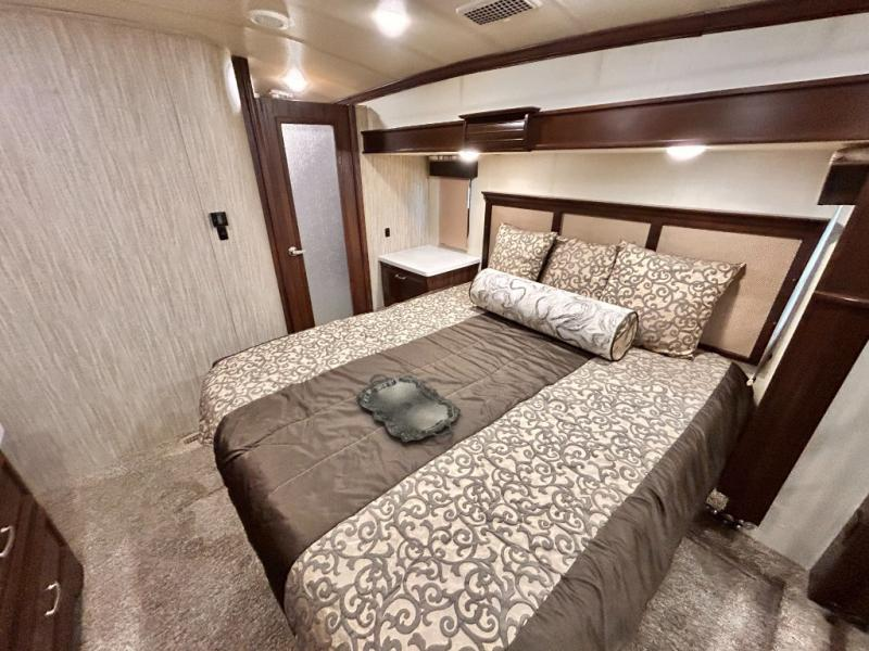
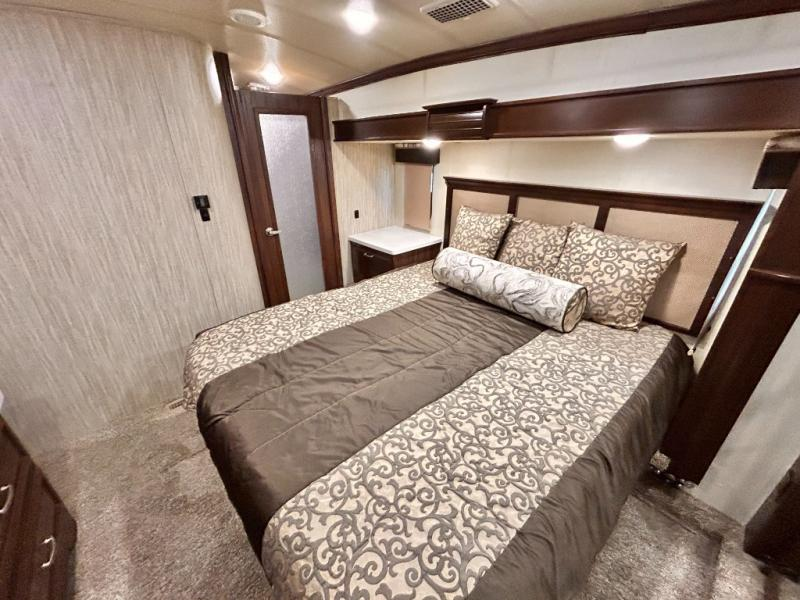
- serving tray (406, 403)
